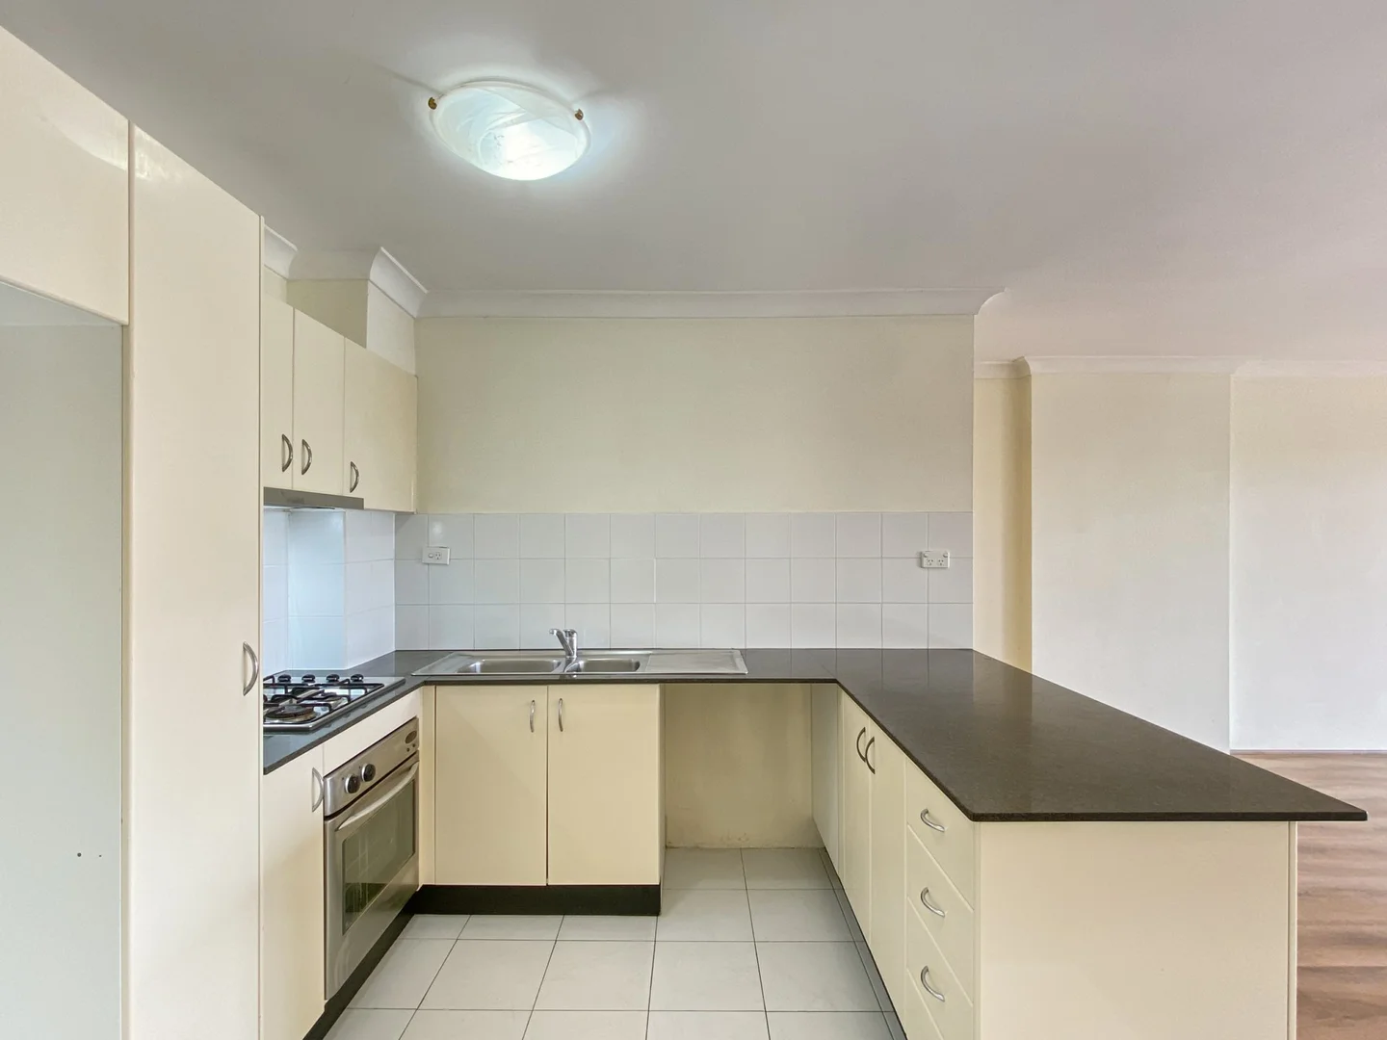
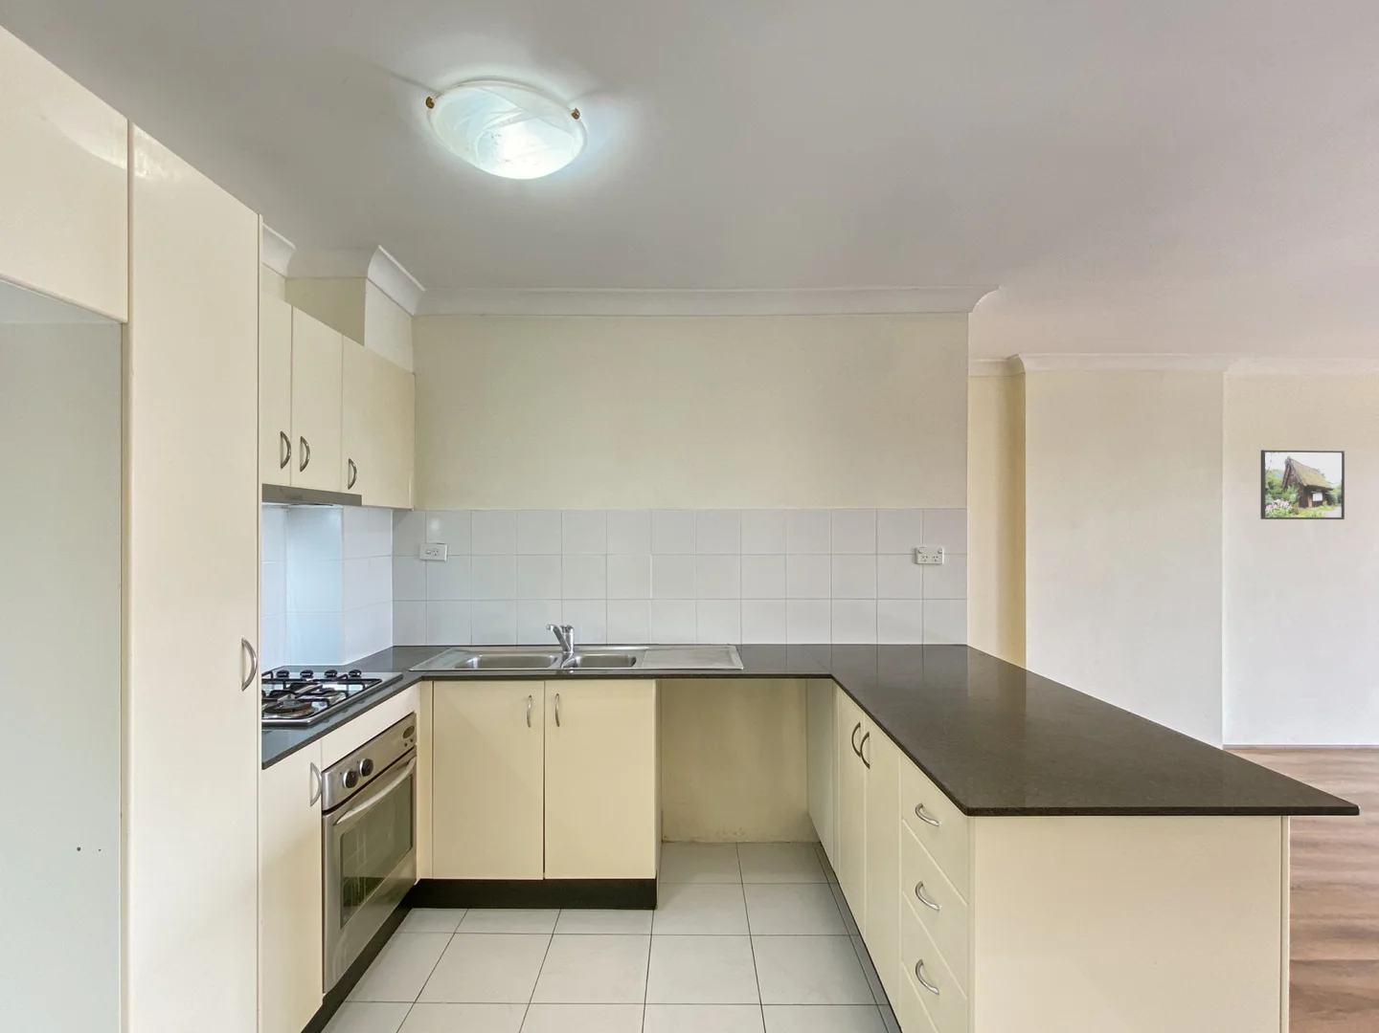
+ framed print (1302, 484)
